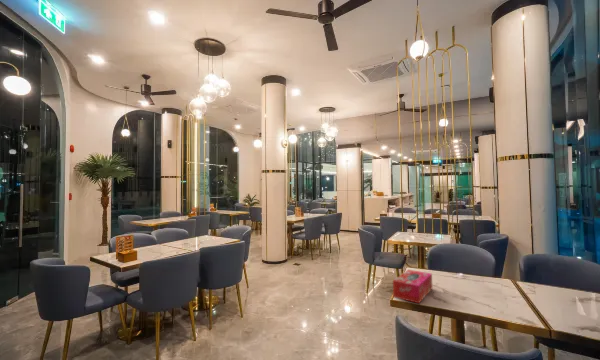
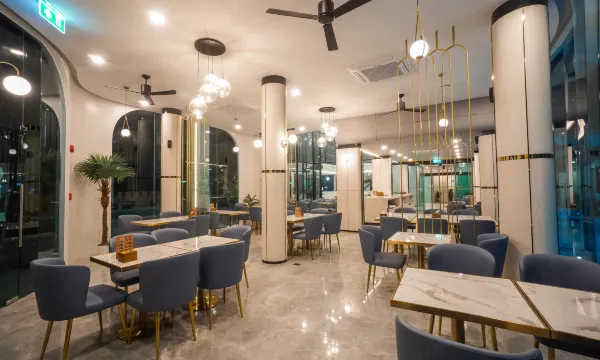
- tissue box (413, 284)
